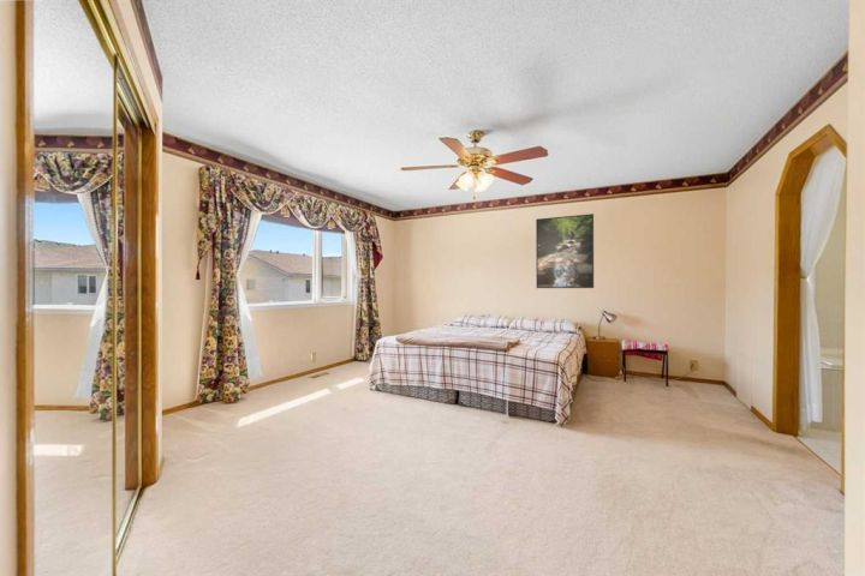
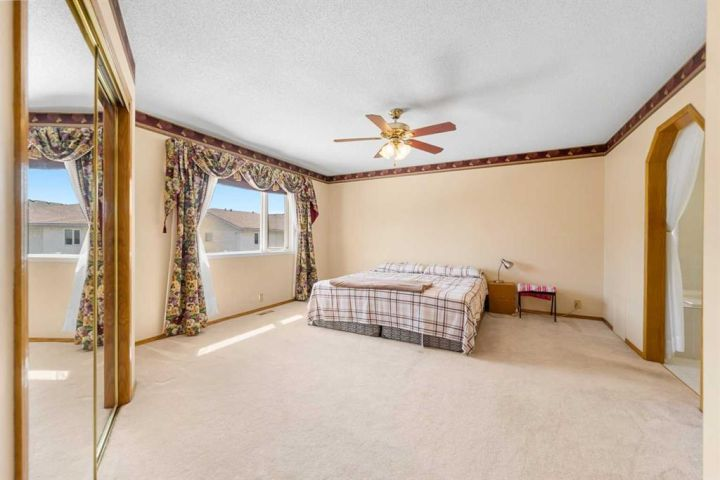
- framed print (563, 252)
